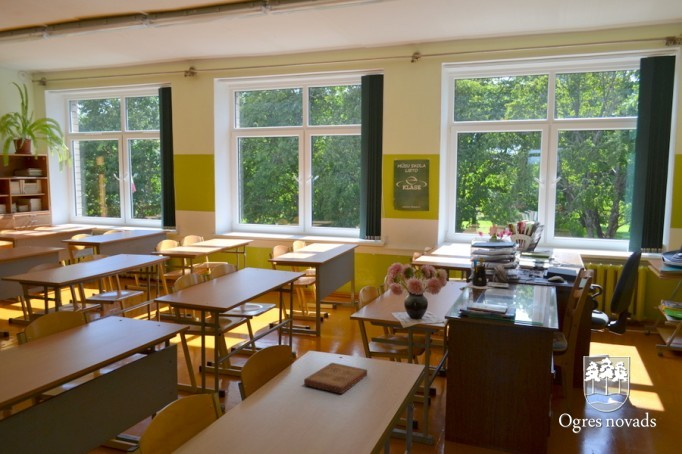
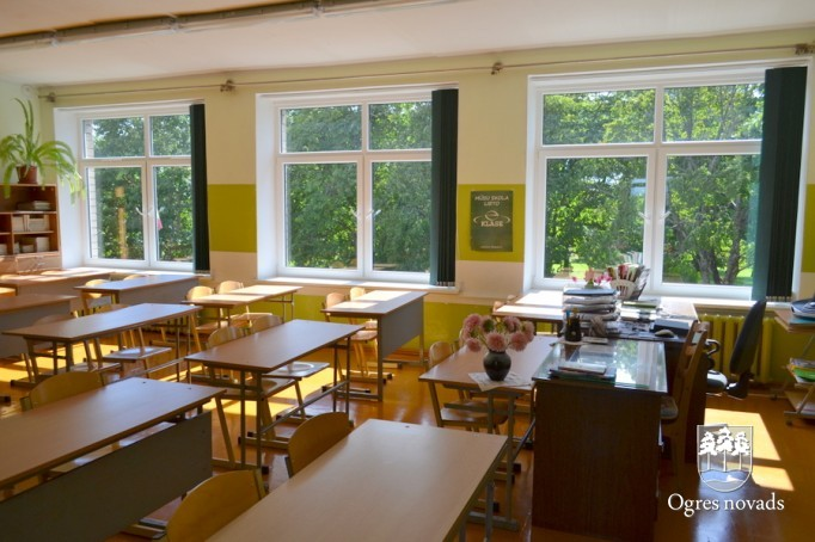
- book (336, 377)
